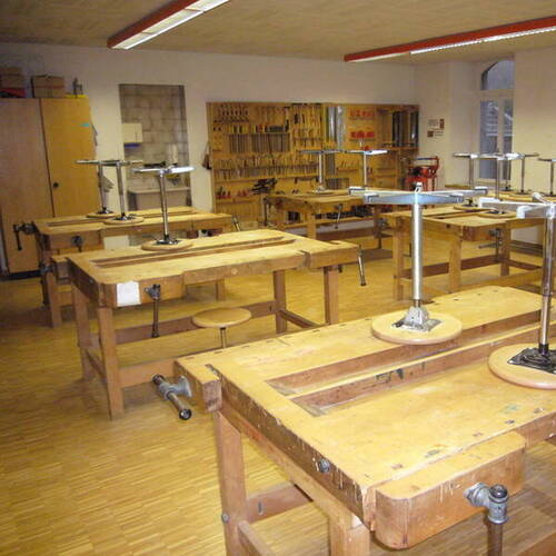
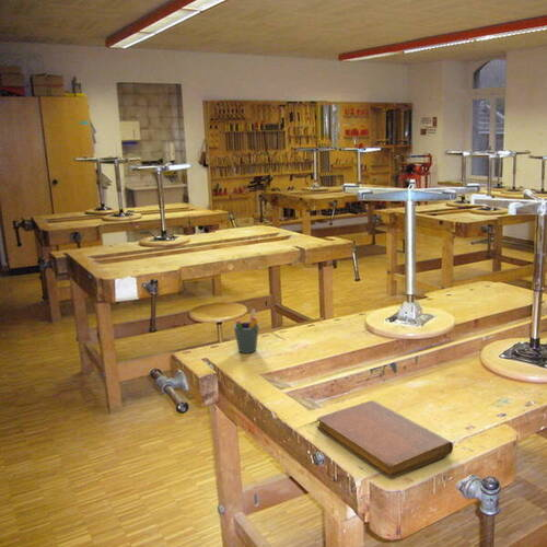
+ notebook (381, 434)
+ pen holder (246, 330)
